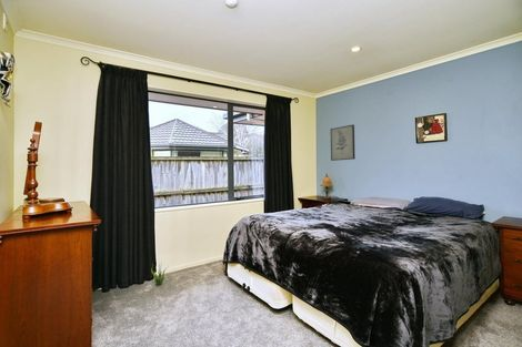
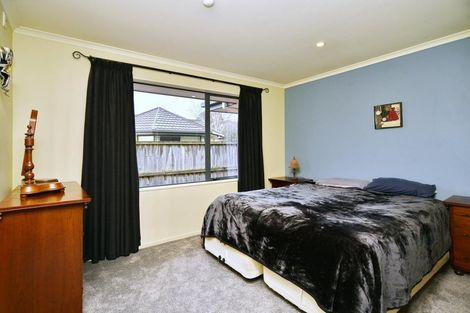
- wall art (342, 143)
- decorative plant (160, 271)
